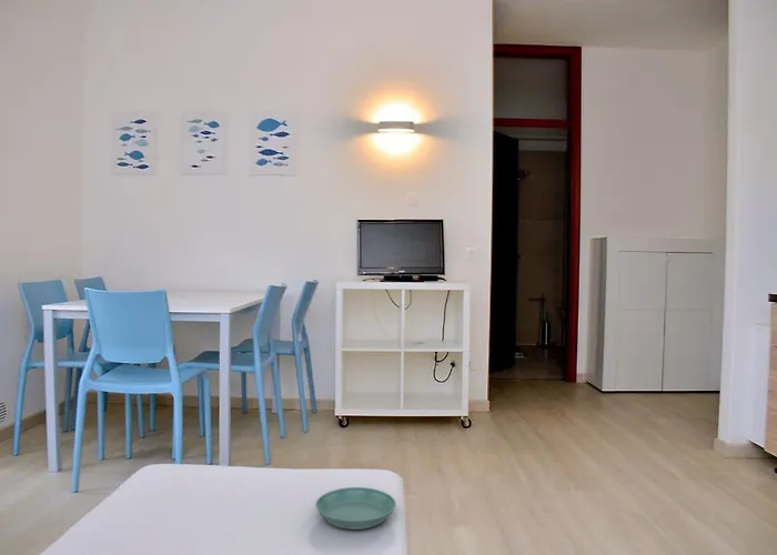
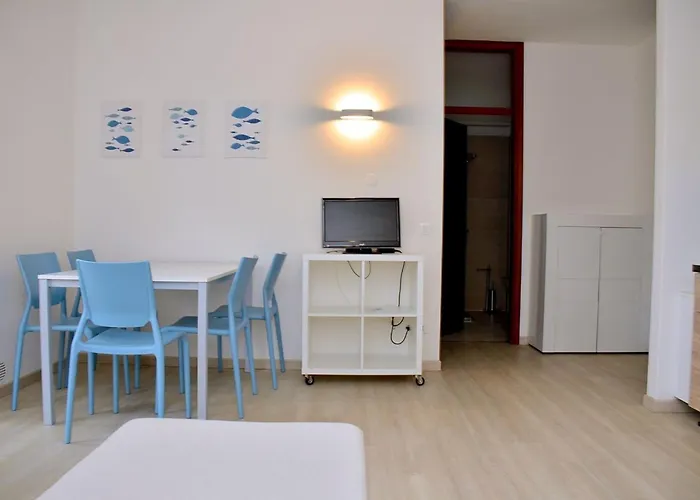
- saucer (355, 509)
